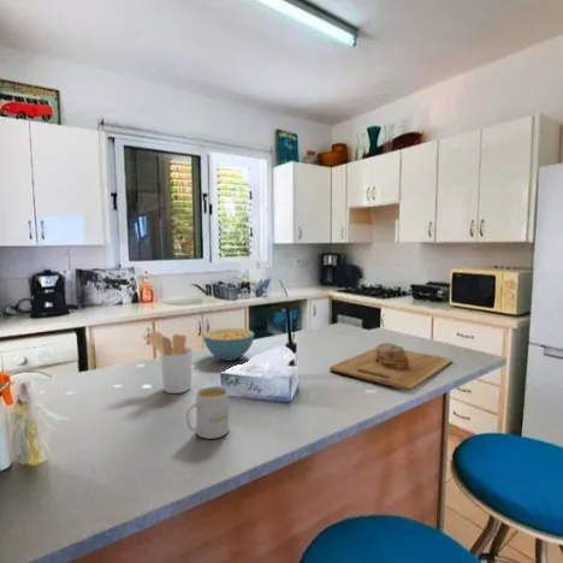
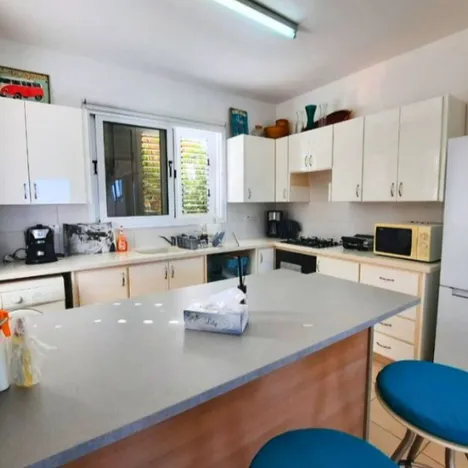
- cereal bowl (229, 345)
- mug (207, 413)
- cutting board (392, 355)
- utensil holder (168, 360)
